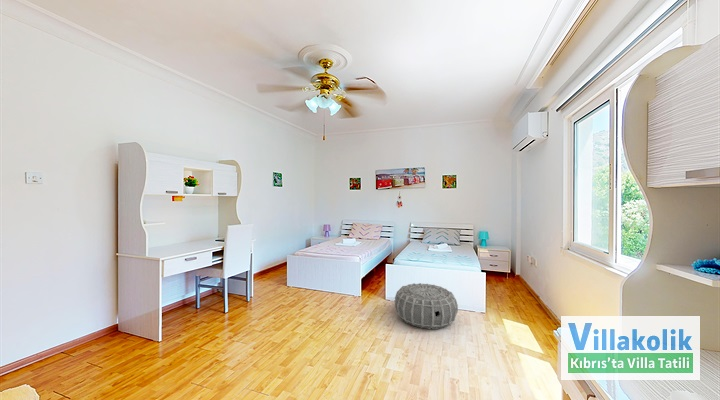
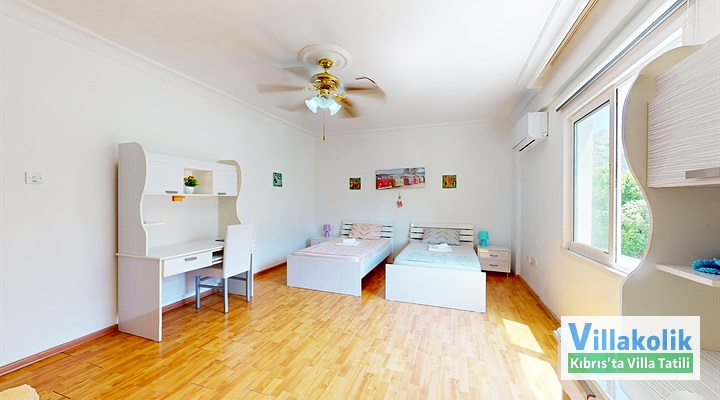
- air purifier (425, 303)
